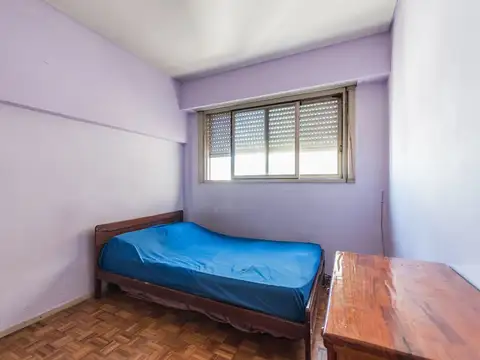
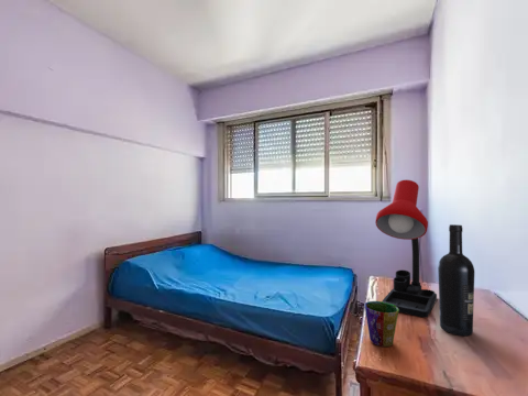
+ wine bottle (455, 277)
+ desk lamp (407, 239)
+ cup (380, 326)
